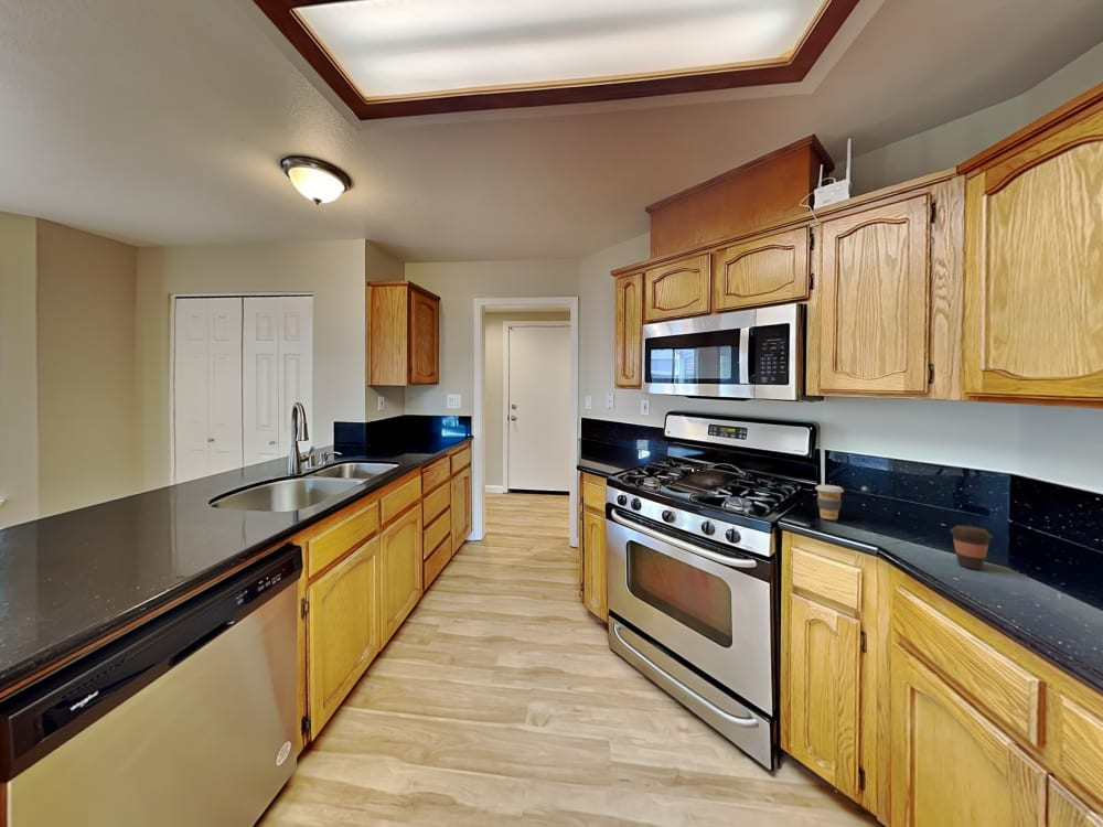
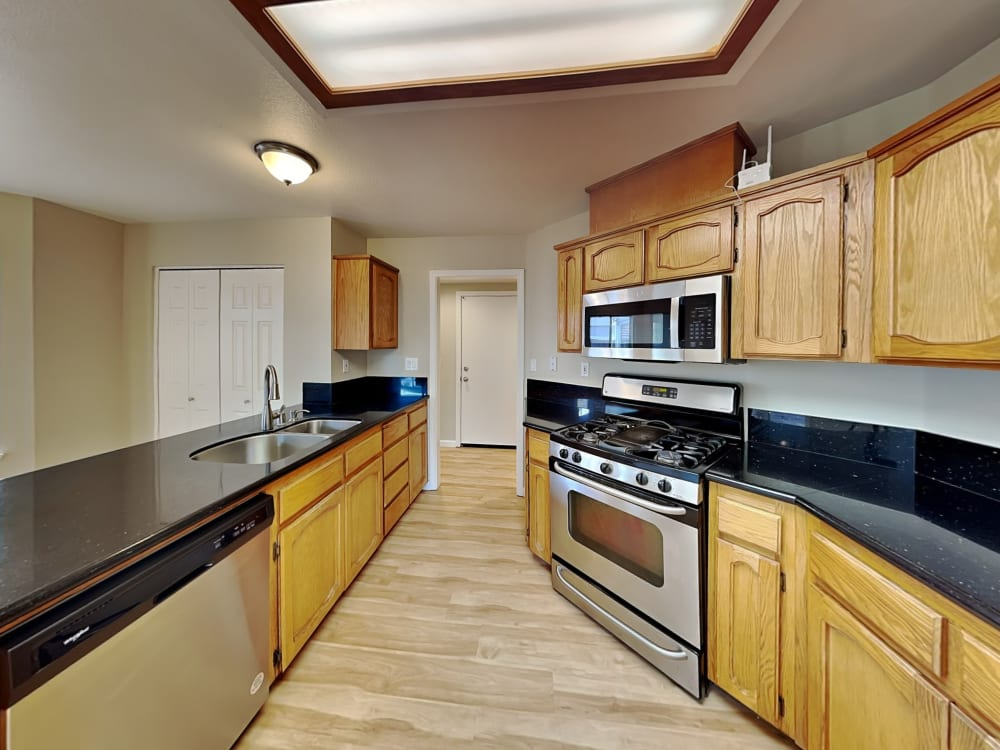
- coffee cup (828, 502)
- coffee cup (970, 547)
